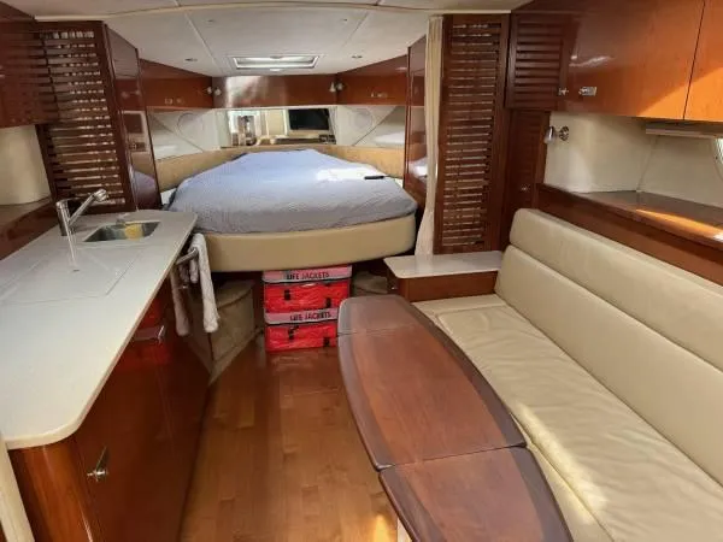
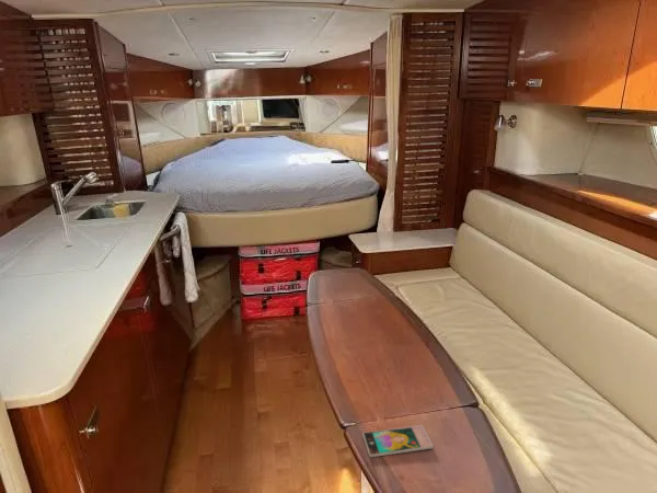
+ smartphone (396, 439)
